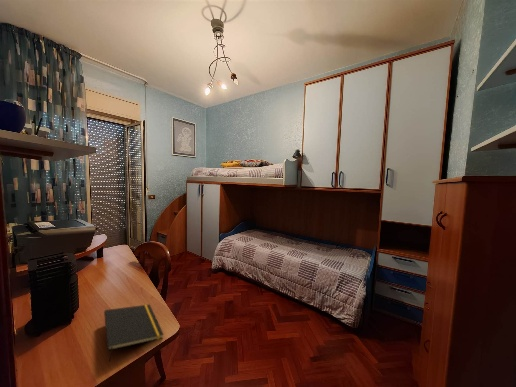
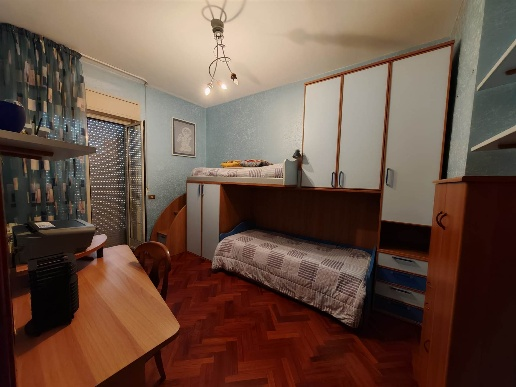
- notepad (132, 323)
